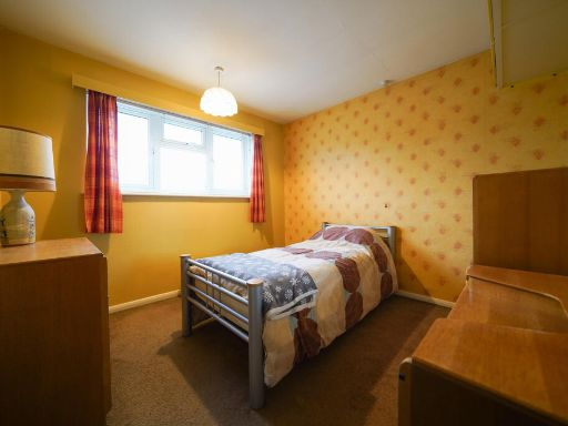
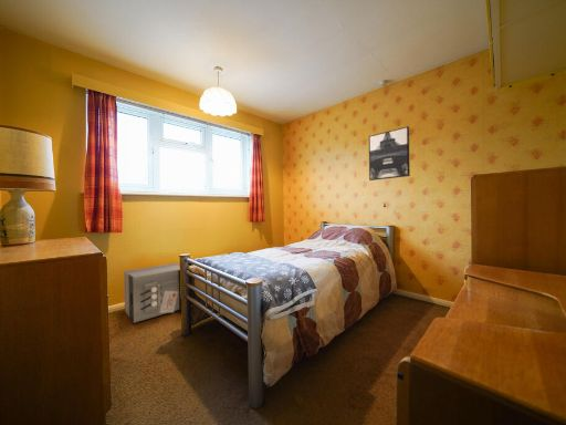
+ wall art (388, 155)
+ safe (160, 289)
